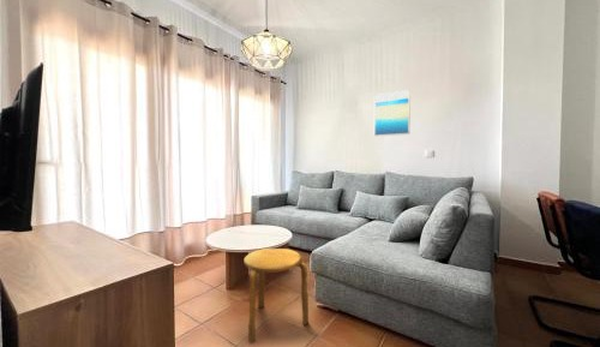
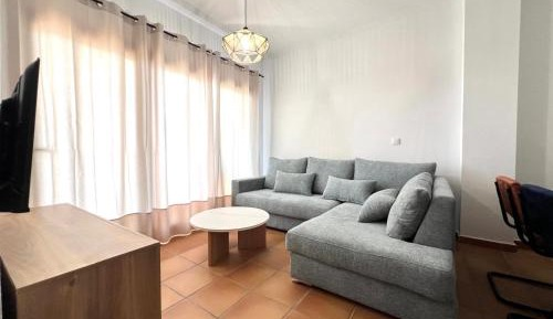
- stool (264, 286)
- wall art (391, 114)
